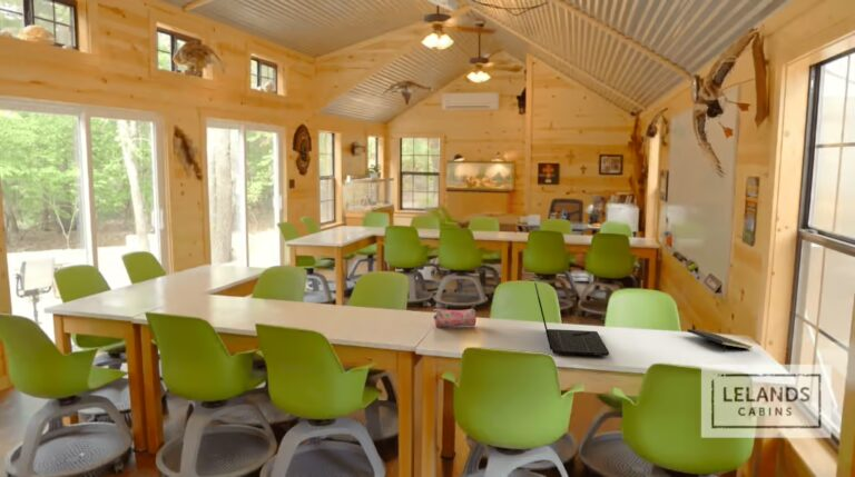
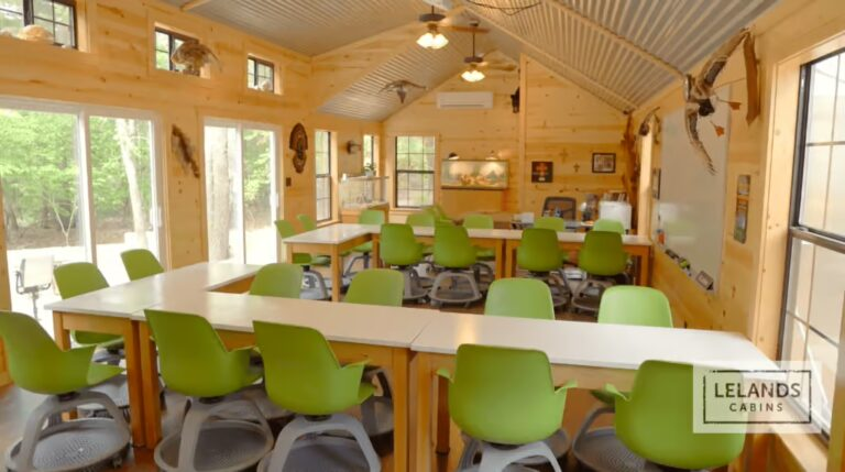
- notepad (718, 338)
- laptop (569, 330)
- pencil case (454, 317)
